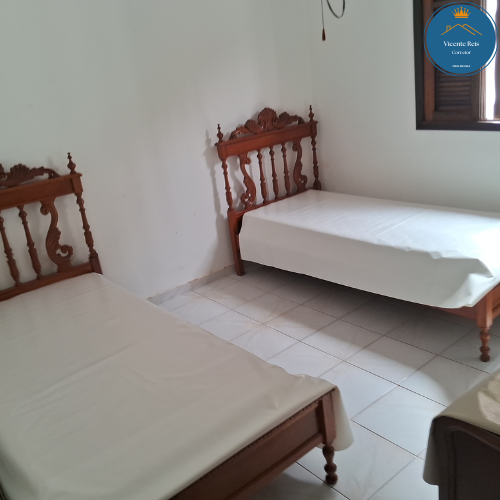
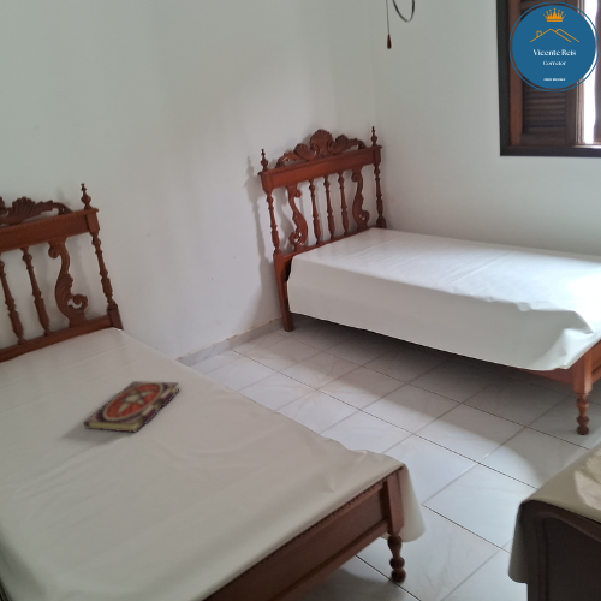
+ book (133, 403)
